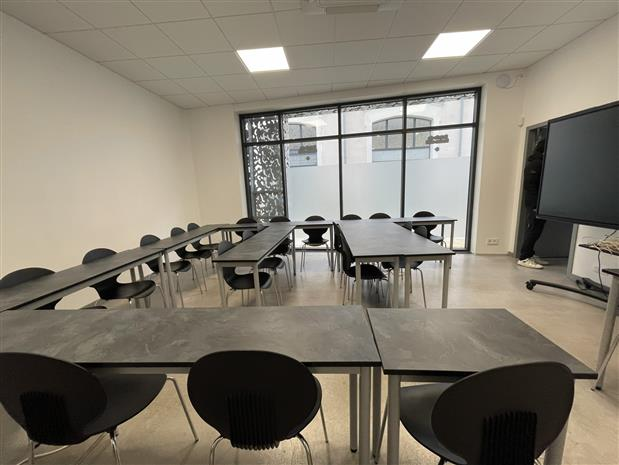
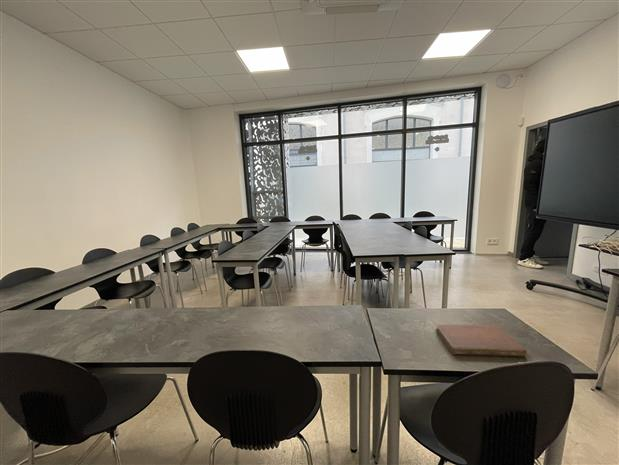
+ notebook (476, 339)
